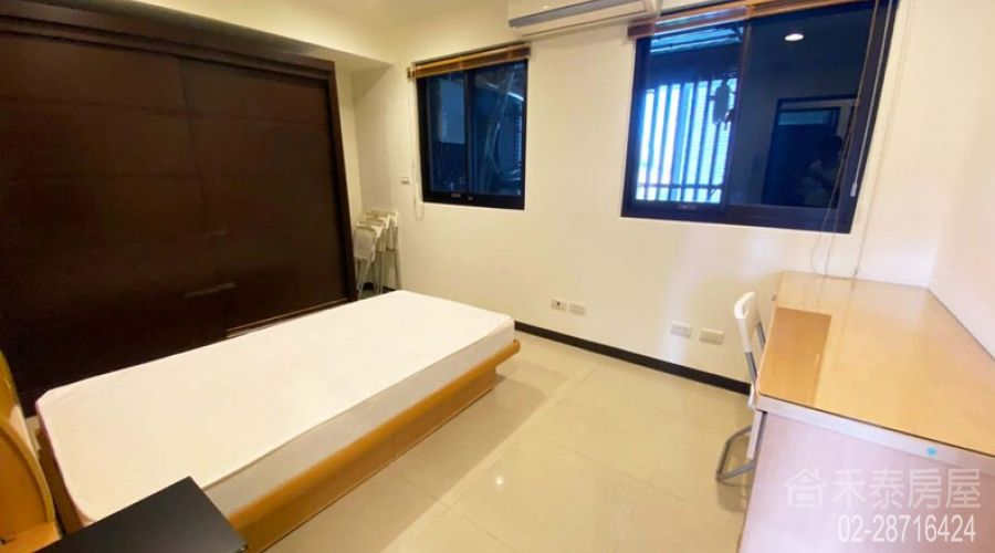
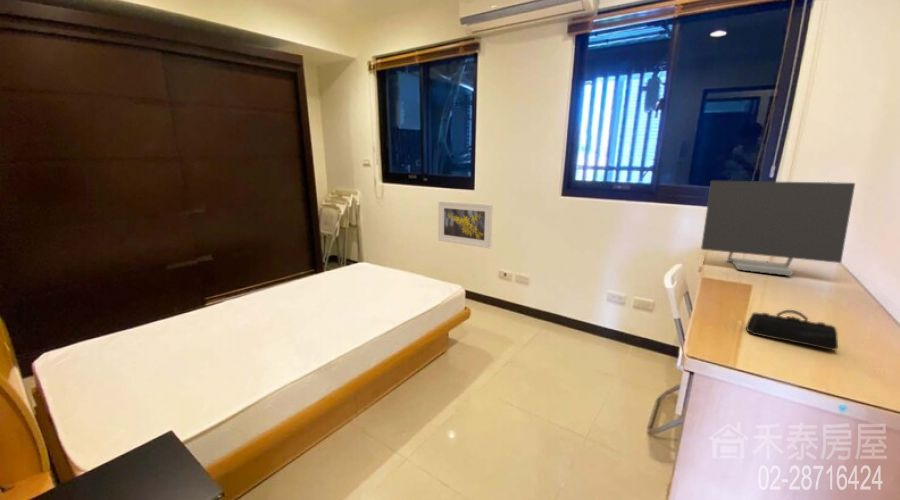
+ computer monitor (768, 226)
+ pencil case (792, 324)
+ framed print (463, 223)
